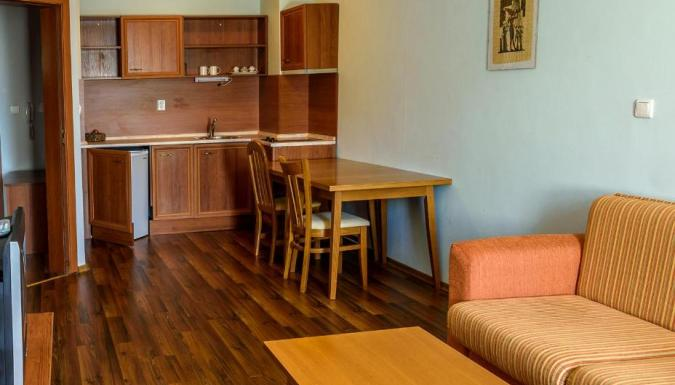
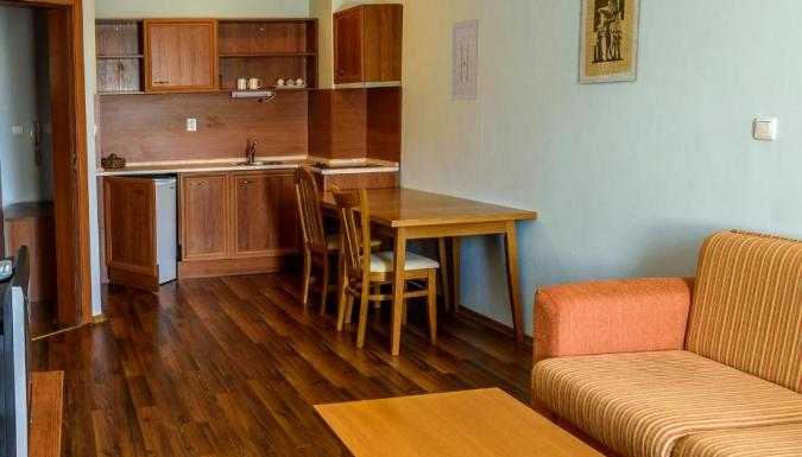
+ wall art (463, 61)
